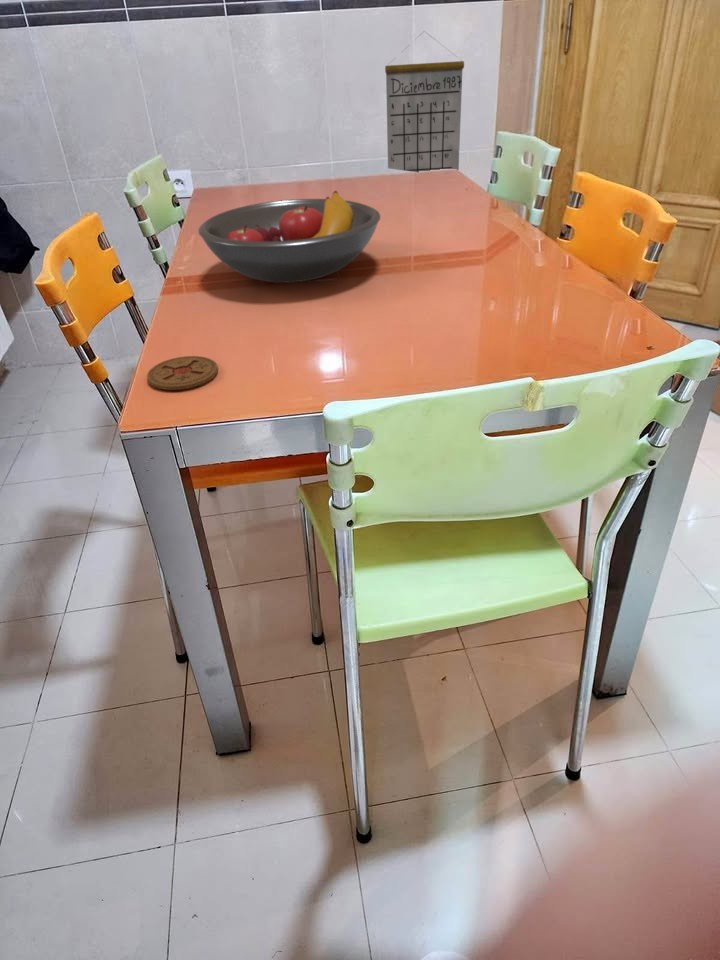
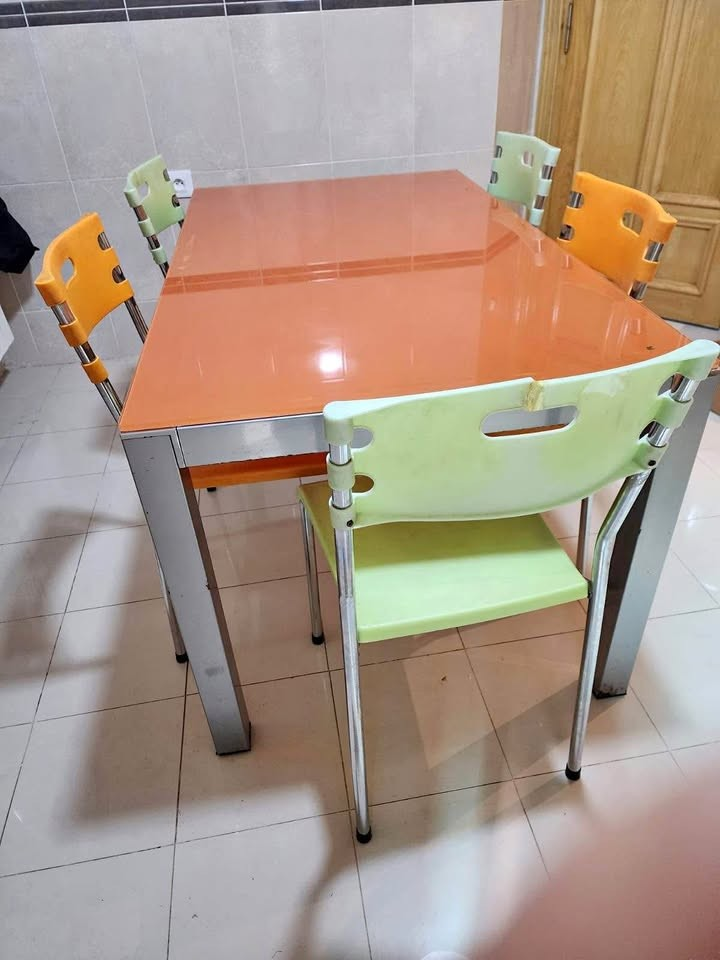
- coaster (182, 372)
- calendar (424, 112)
- fruit bowl (292, 238)
